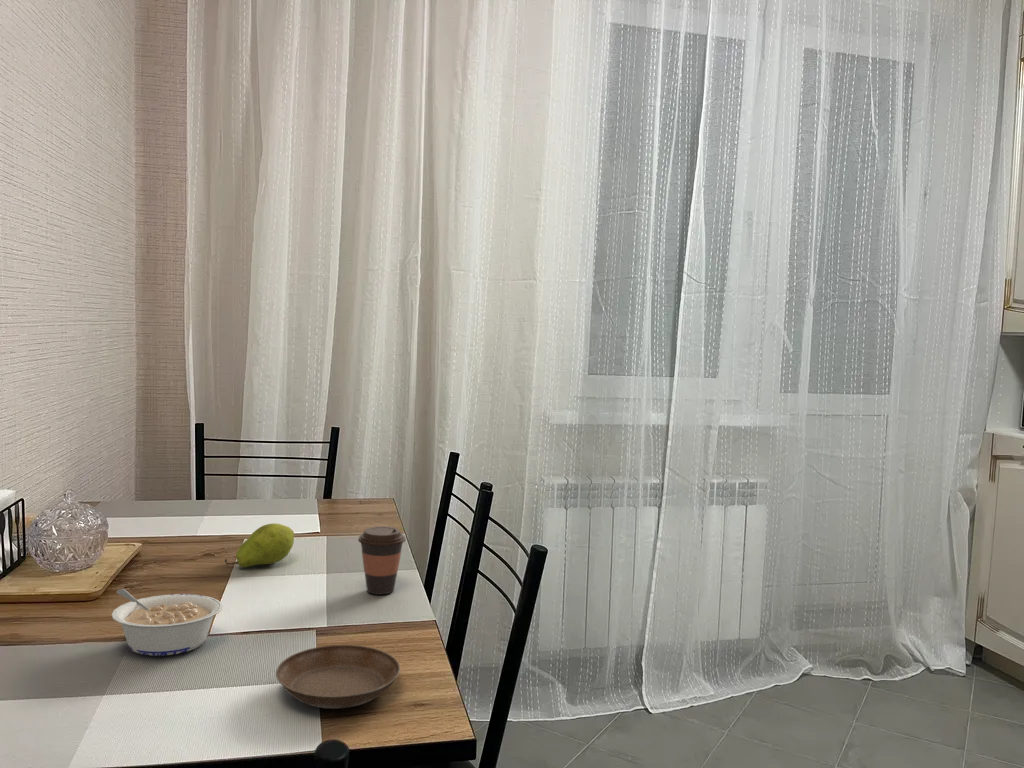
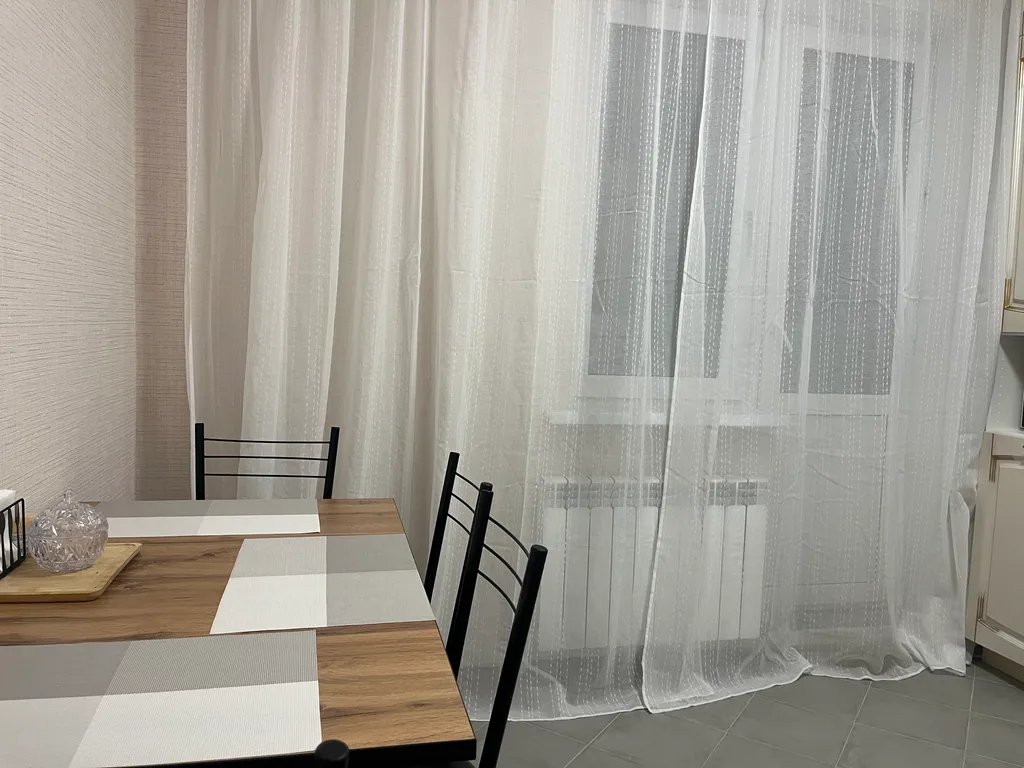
- coffee cup (381, 560)
- fruit (260, 543)
- legume (163, 622)
- saucer (338, 678)
